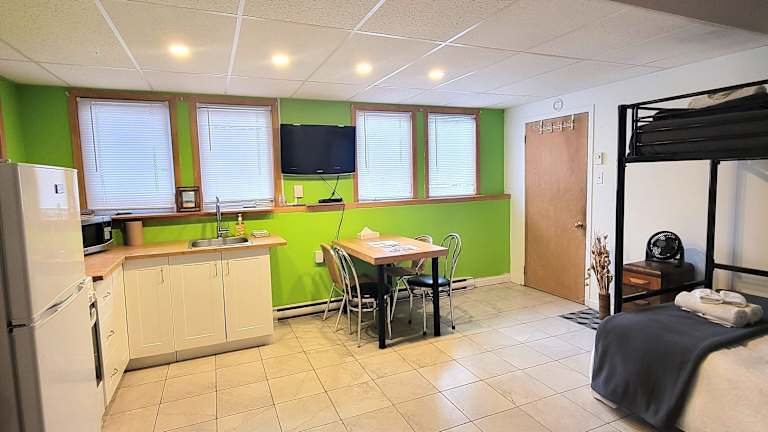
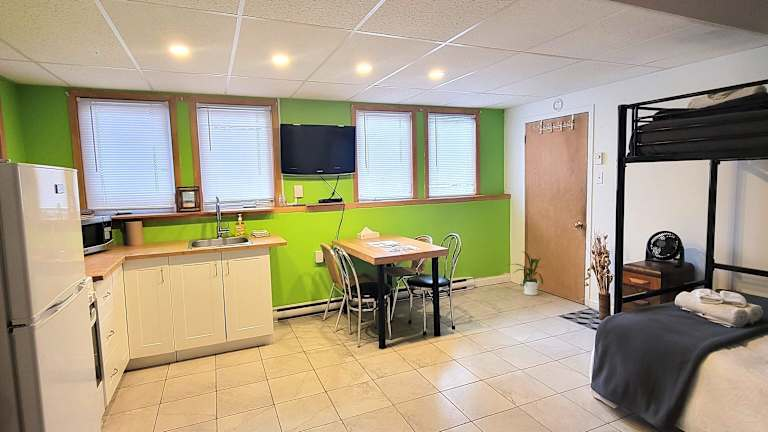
+ house plant (529, 273)
